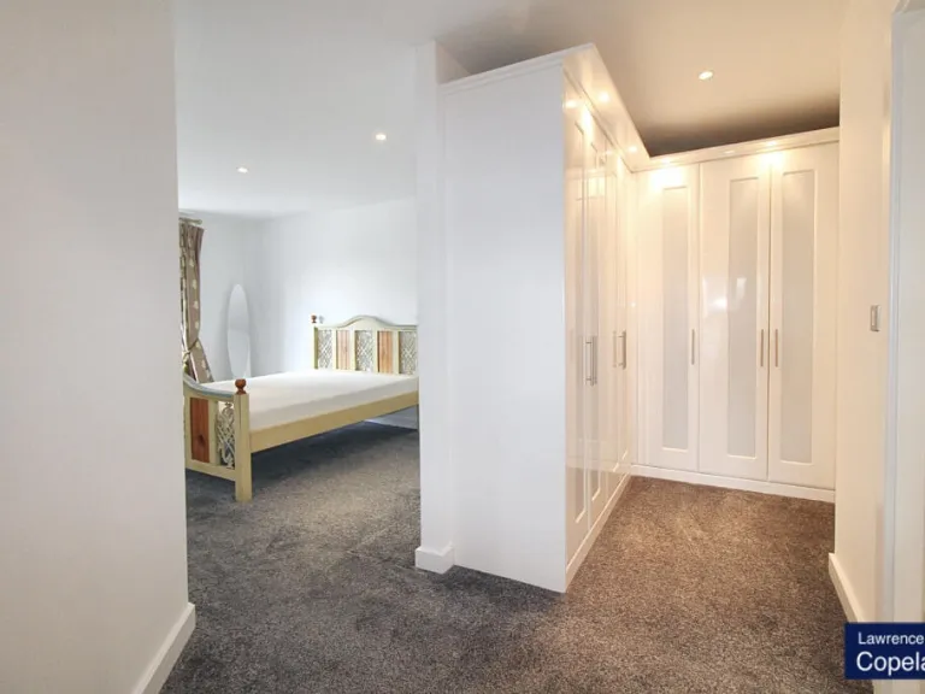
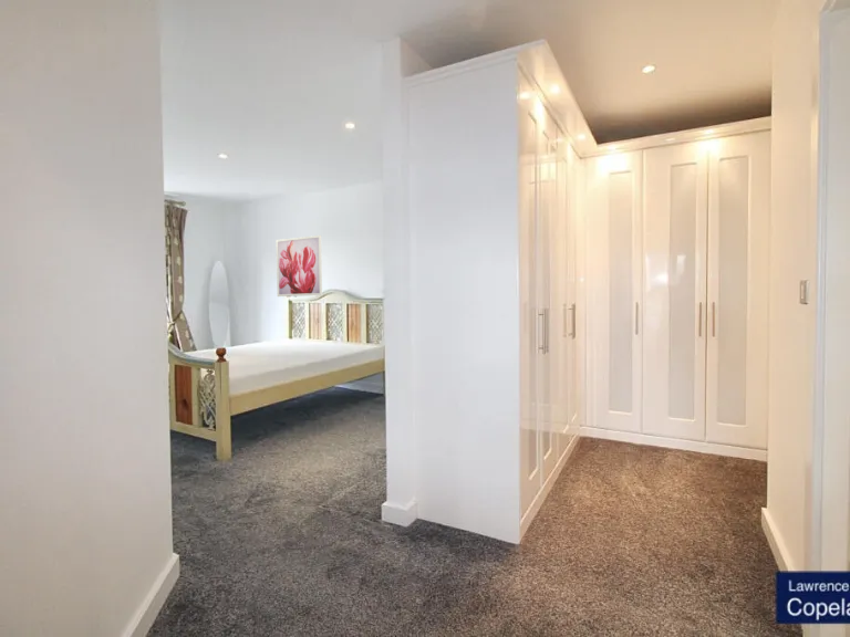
+ wall art (298, 267)
